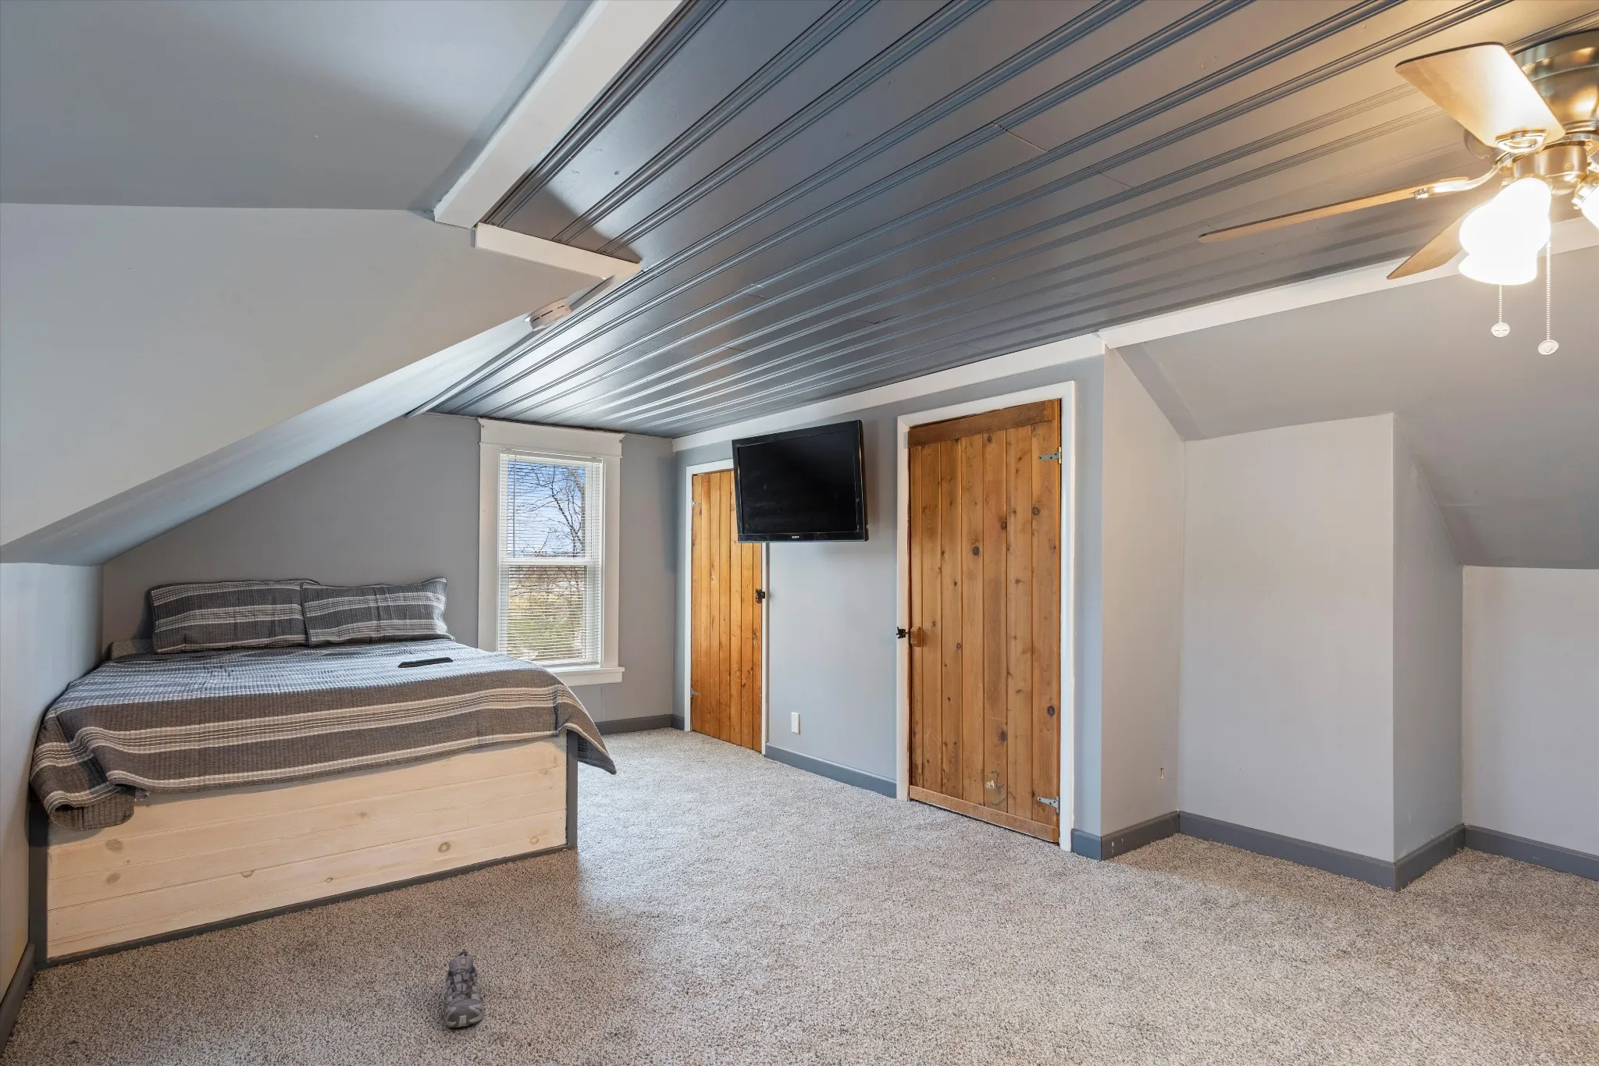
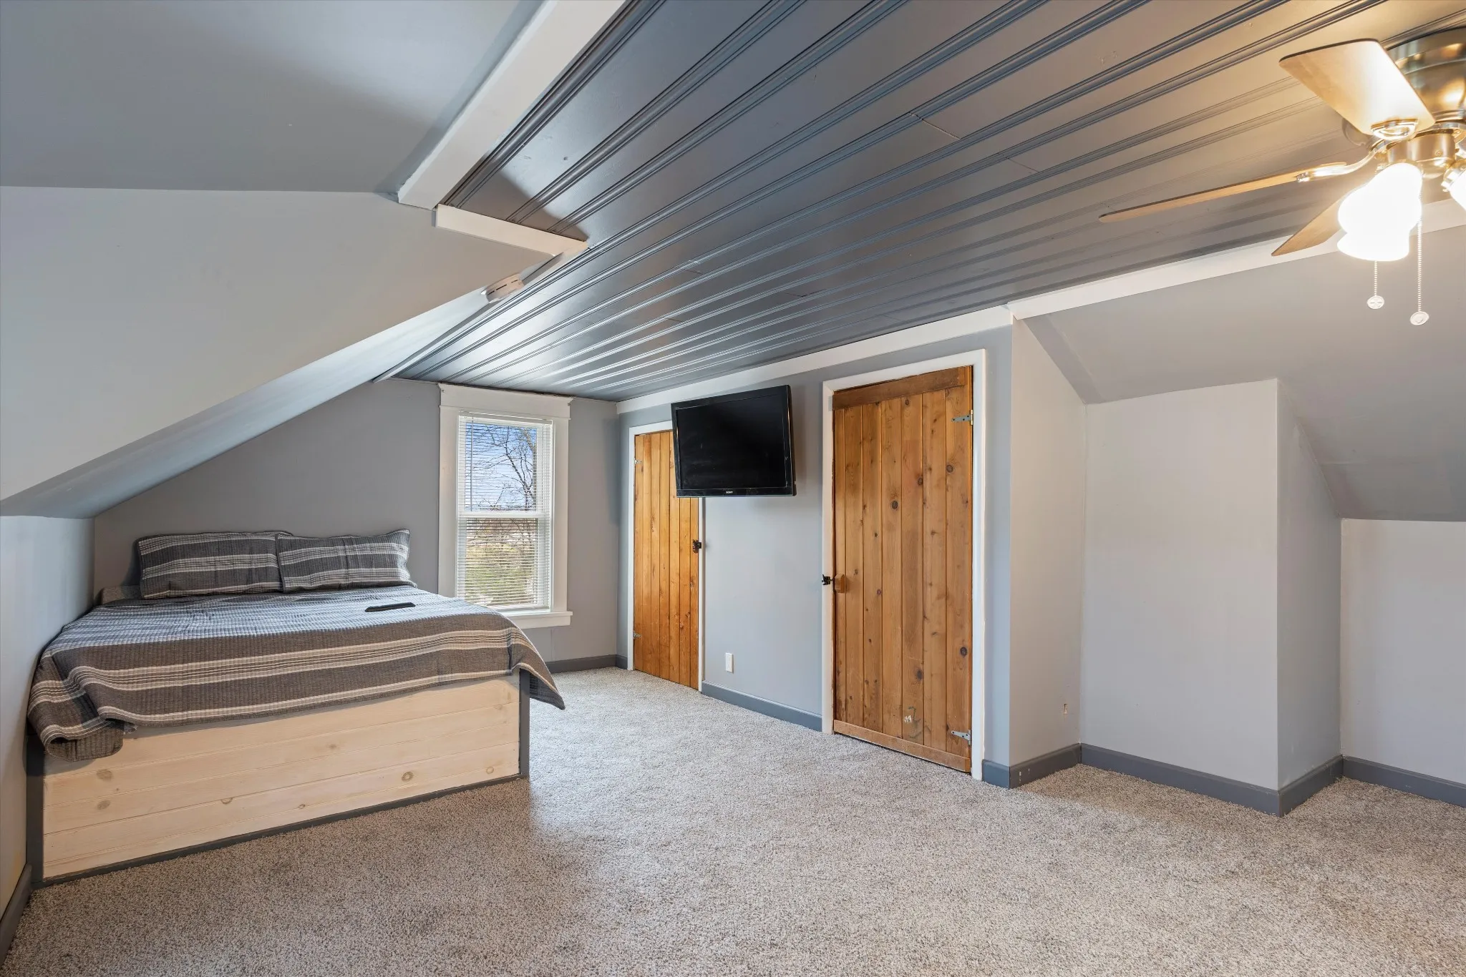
- shoe (460, 983)
